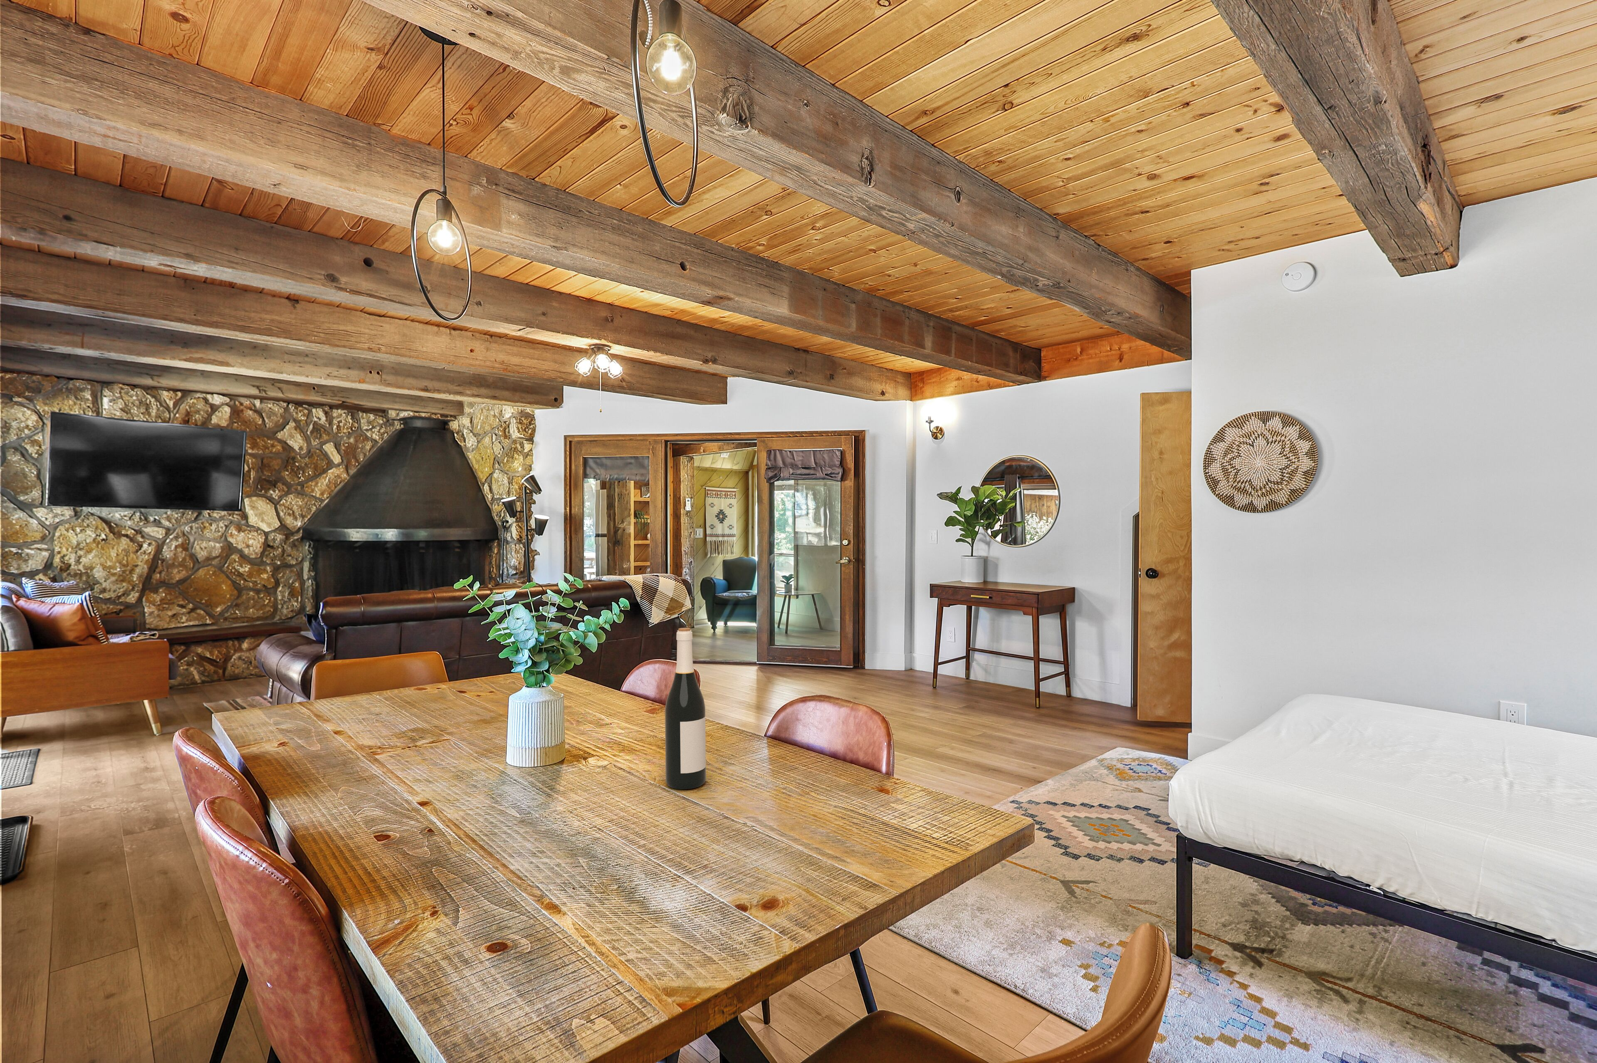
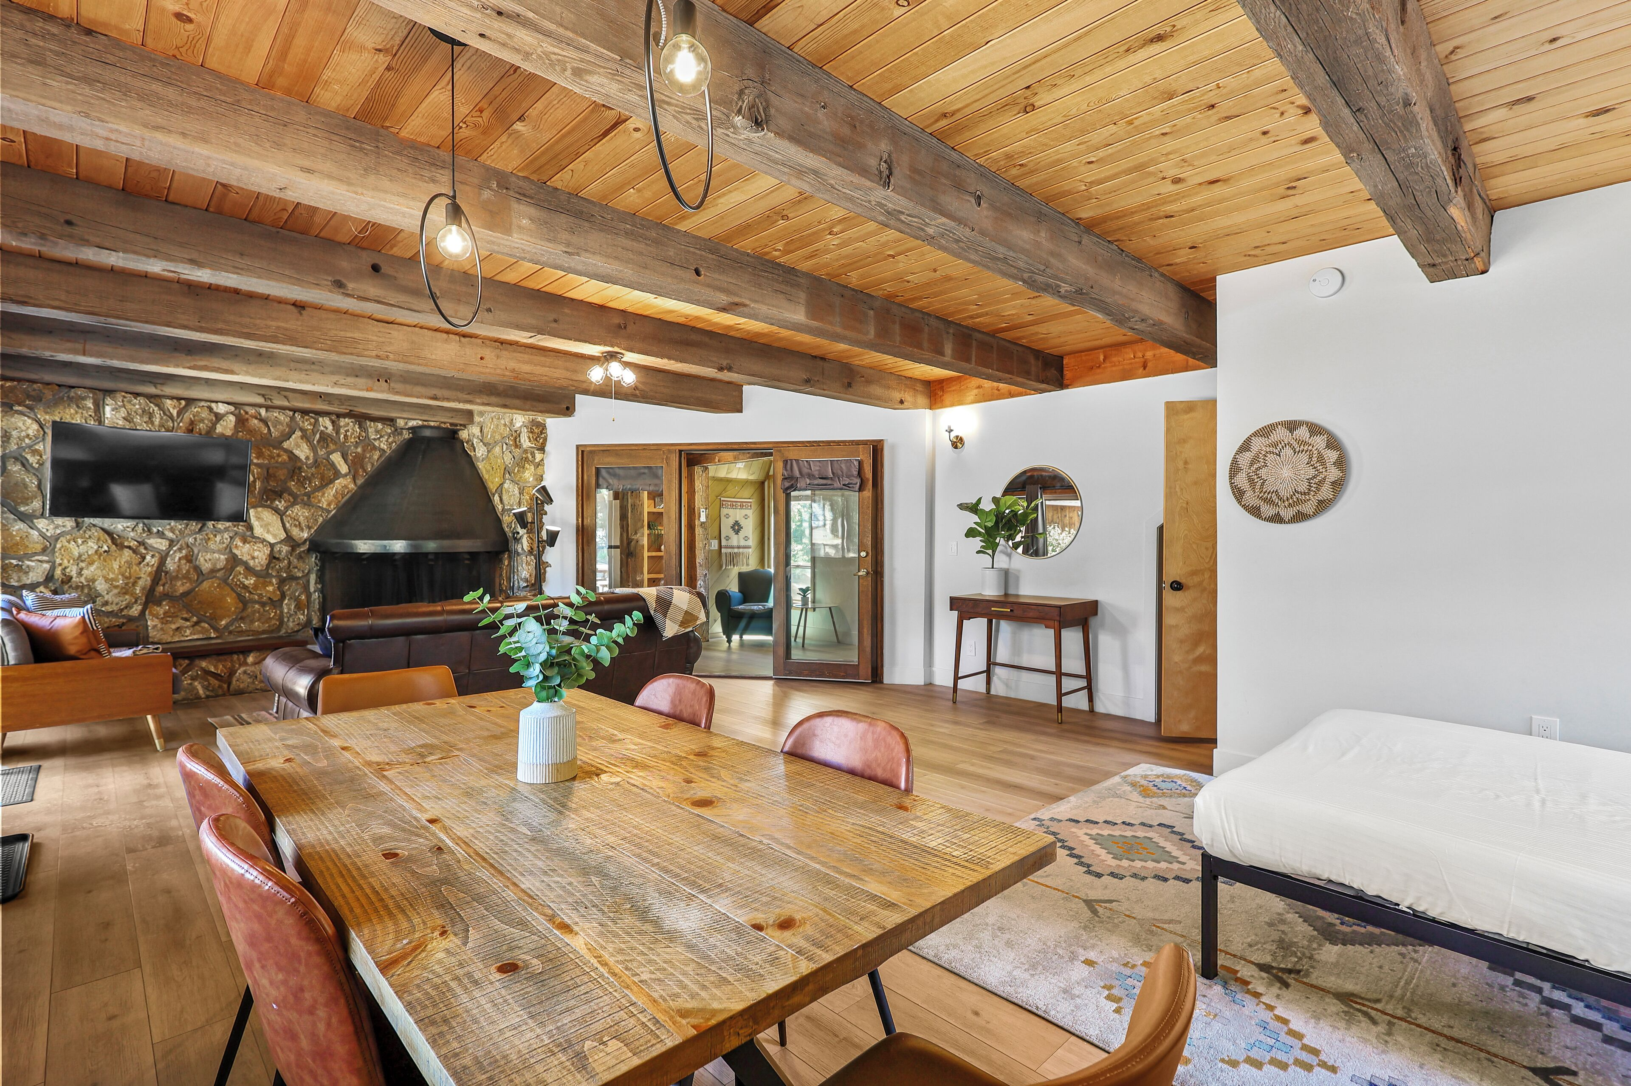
- wine bottle (685, 706)
